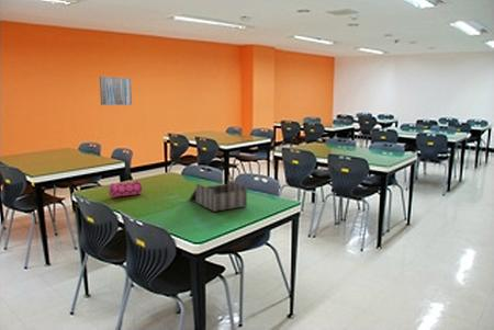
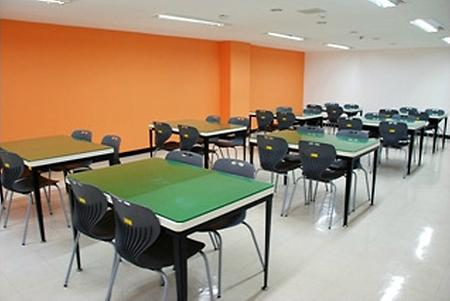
- desk organizer (216, 193)
- wall art (115, 91)
- pencil case (125, 187)
